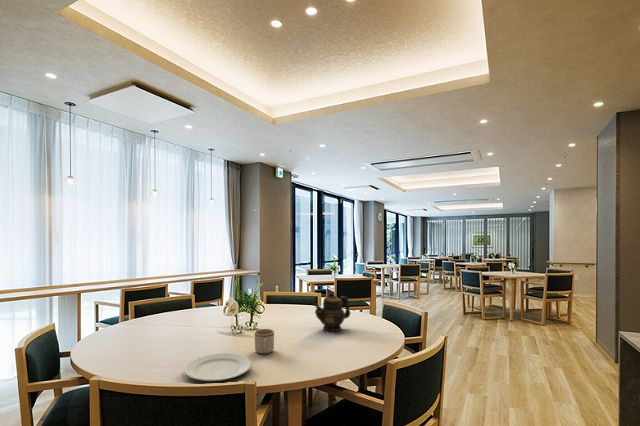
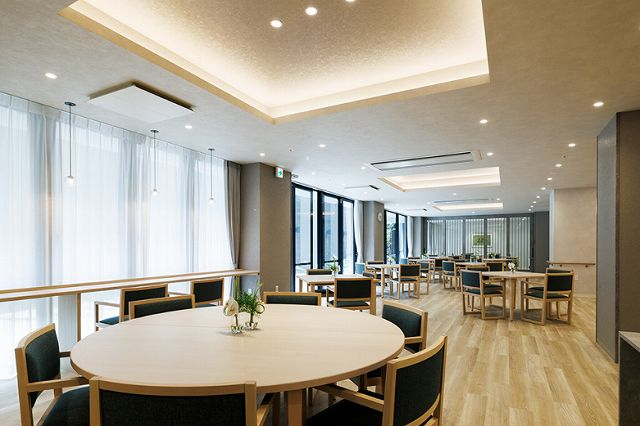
- teapot (332, 310)
- mug (264, 342)
- chinaware (218, 368)
